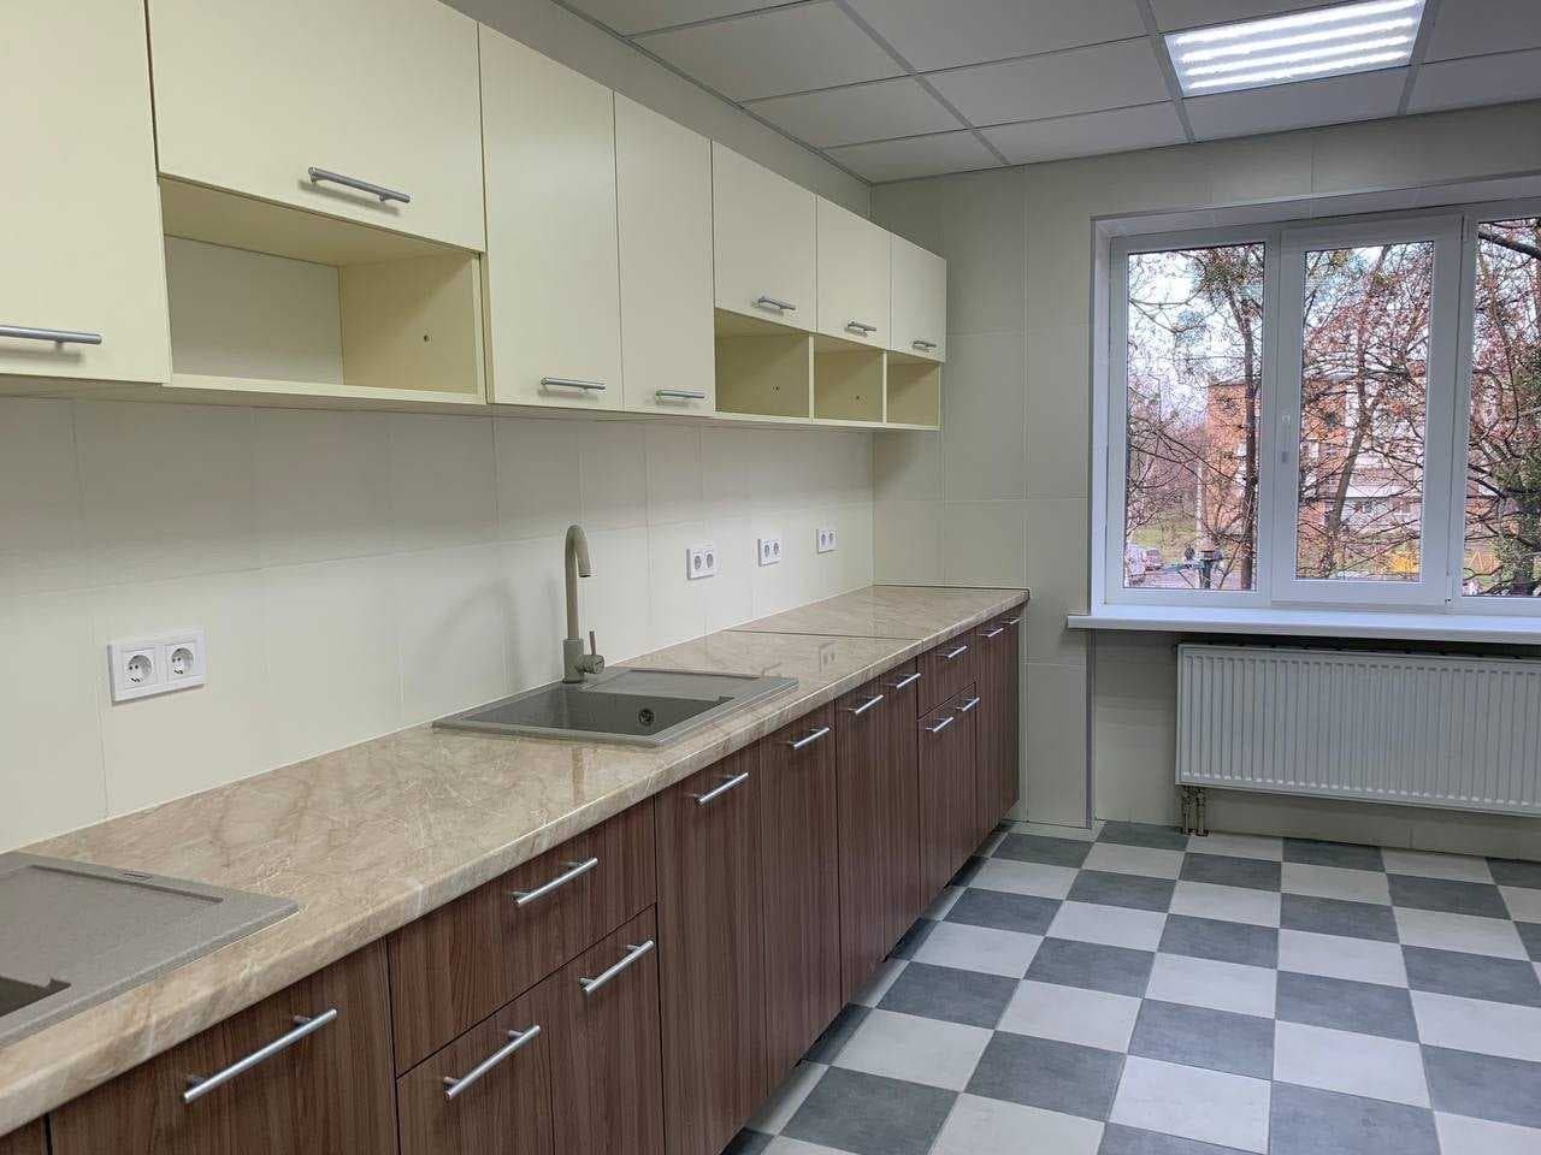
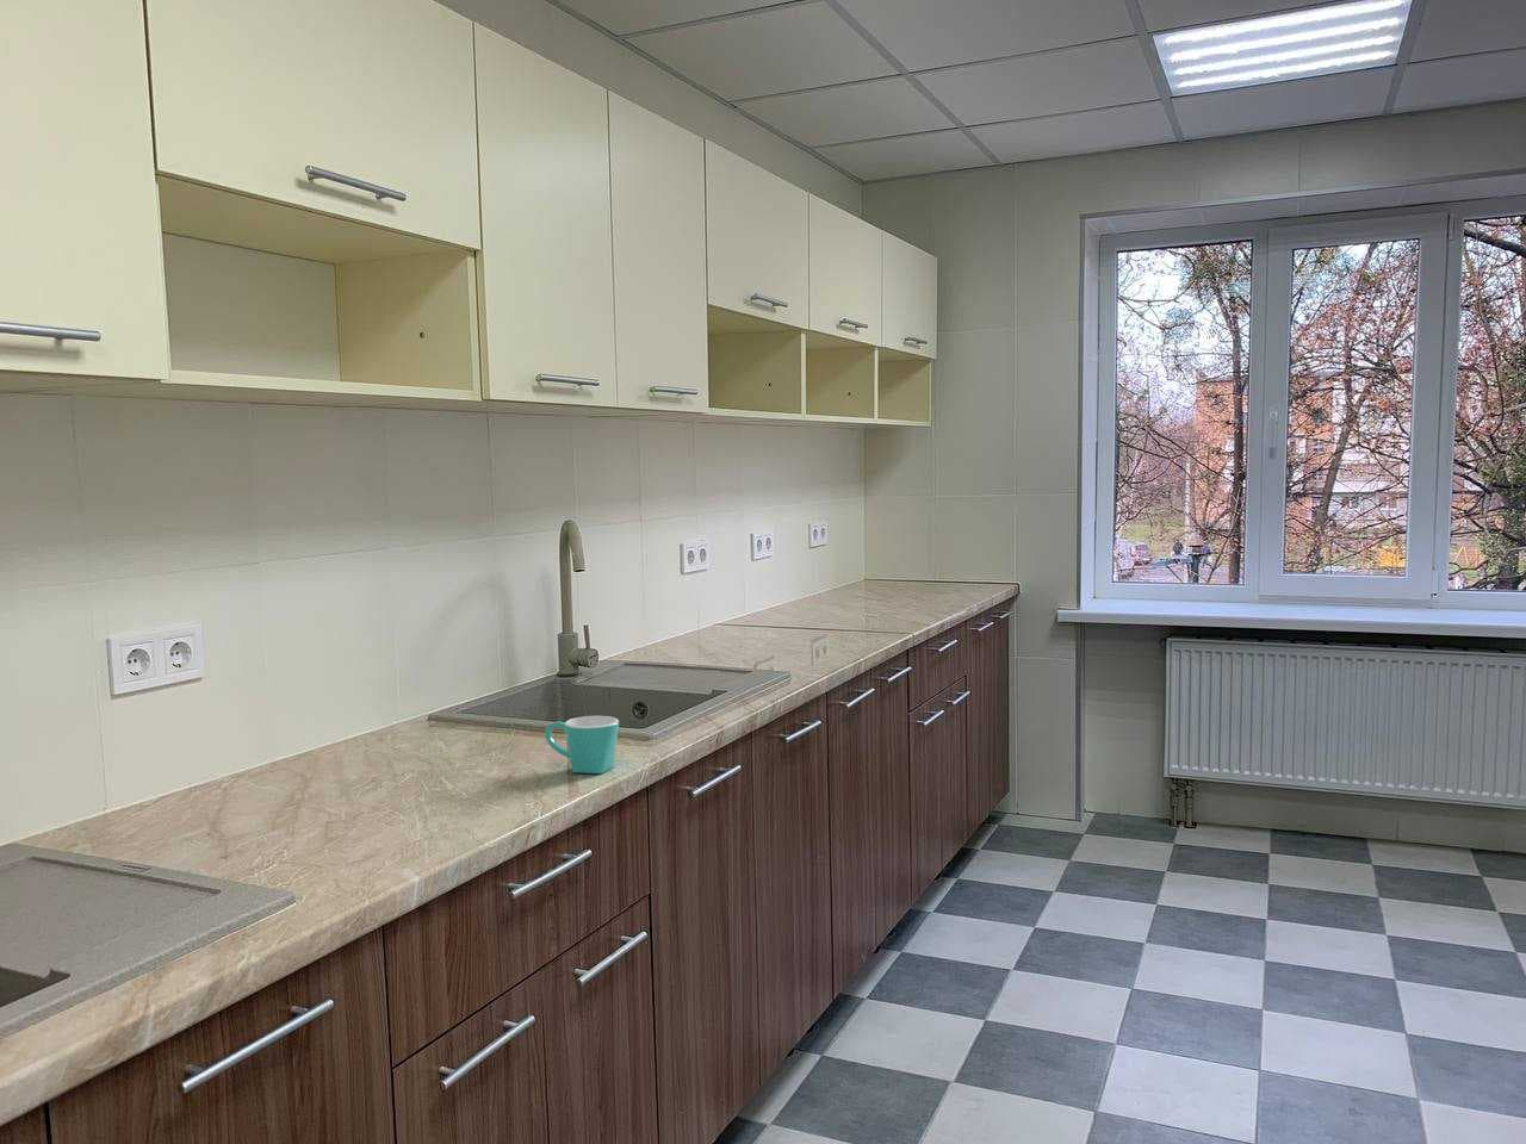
+ mug (580, 744)
